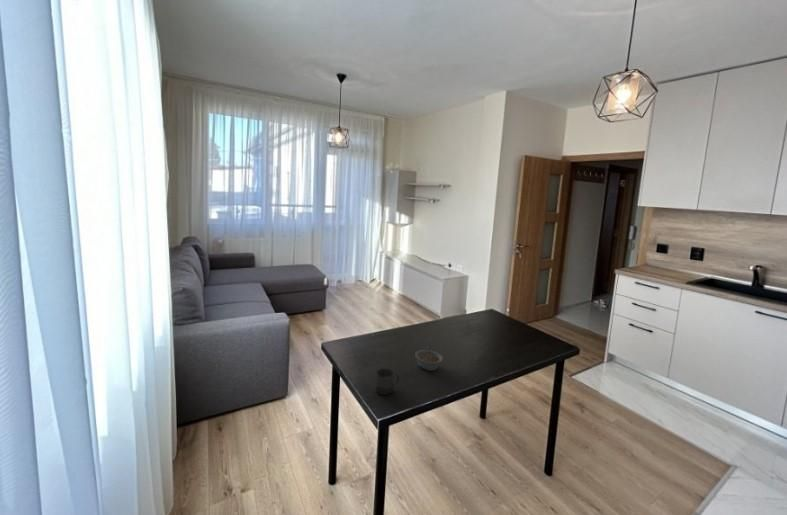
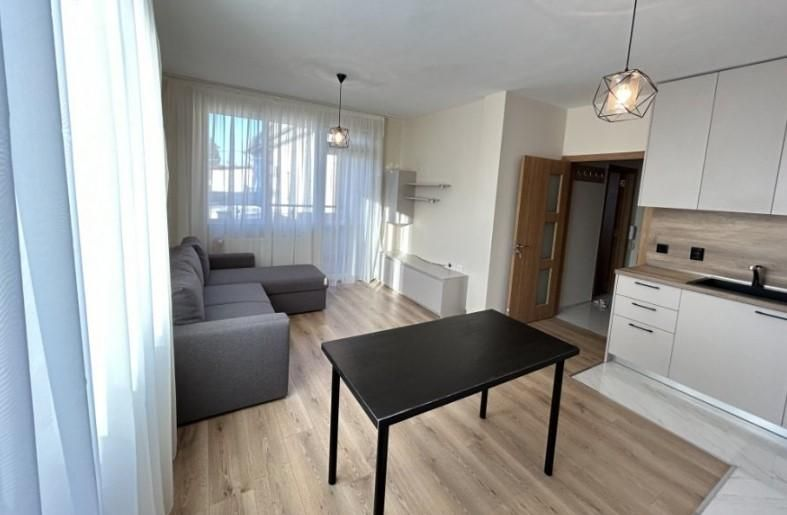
- legume (427, 359)
- cup (387, 380)
